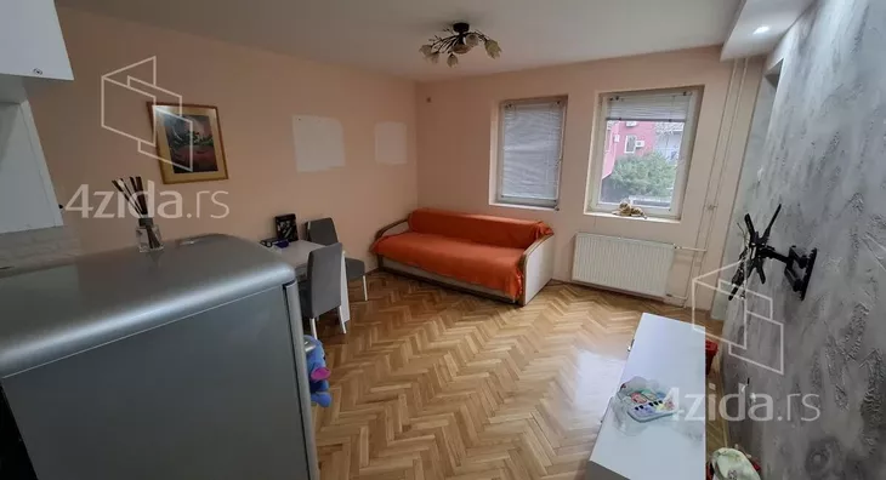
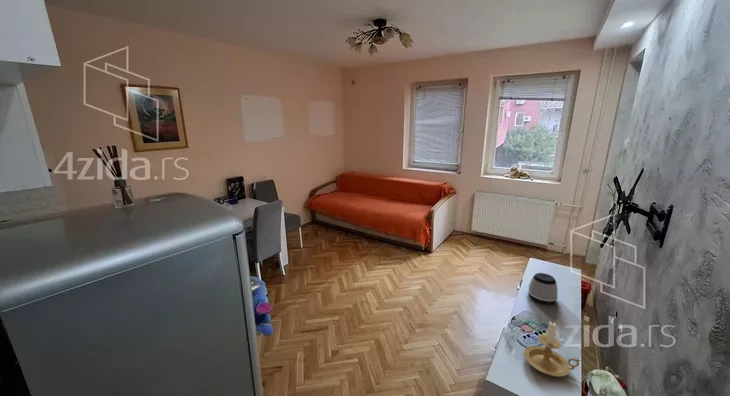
+ candle holder (549, 343)
+ speaker (543, 287)
